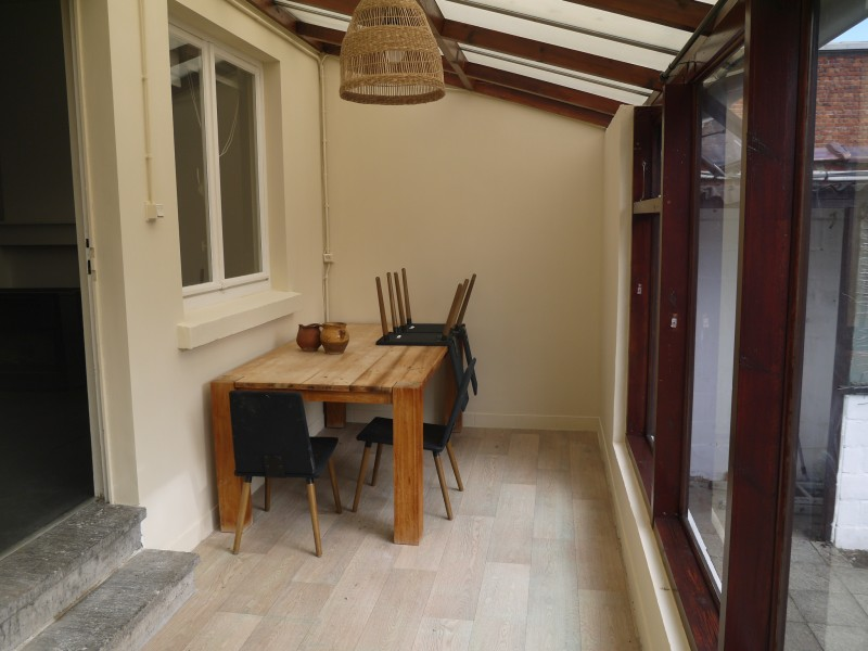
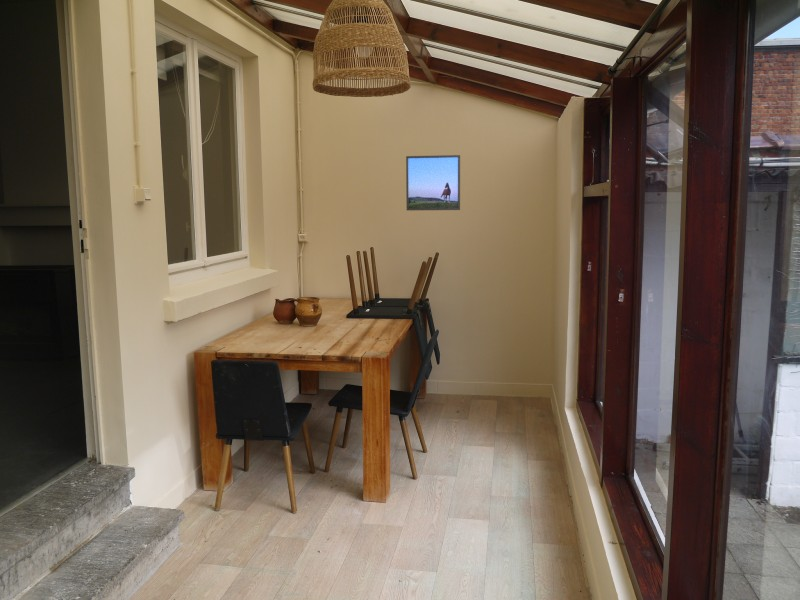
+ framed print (433, 183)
